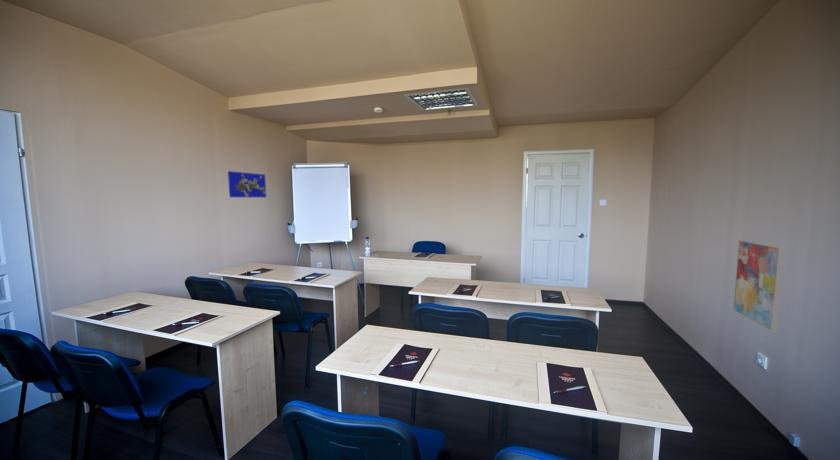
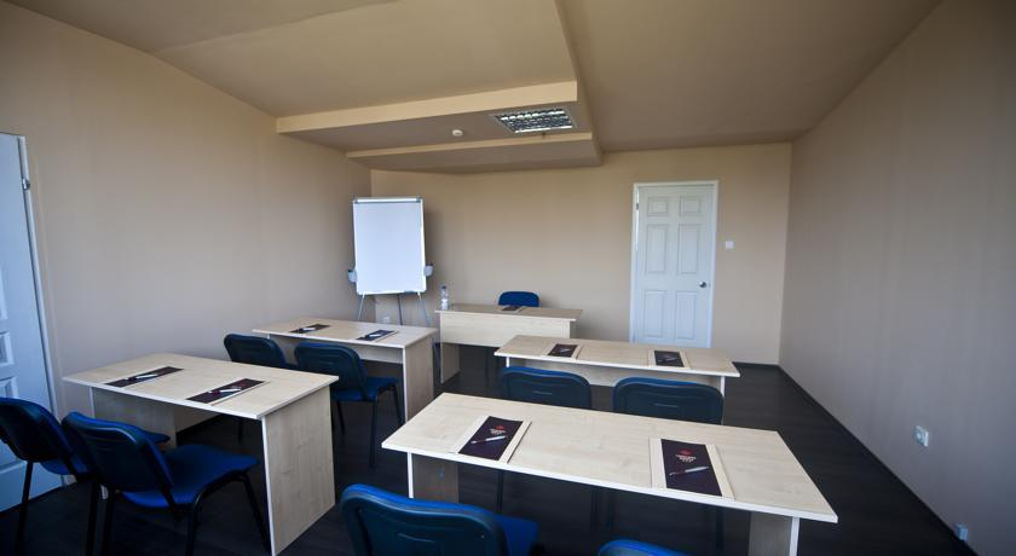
- wall art (756, 282)
- world map (249, 185)
